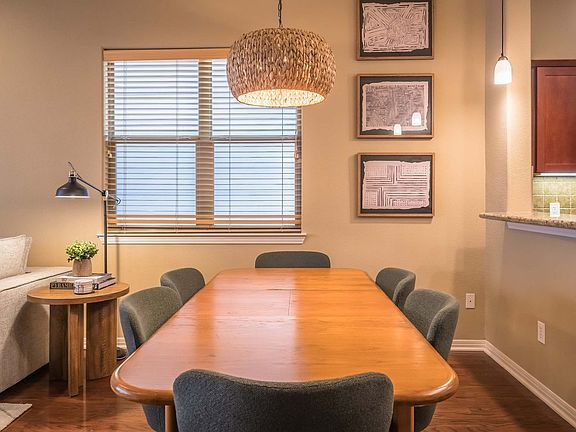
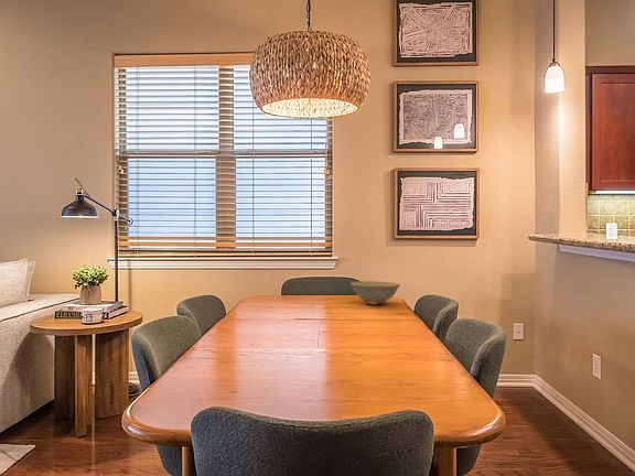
+ dish (375, 293)
